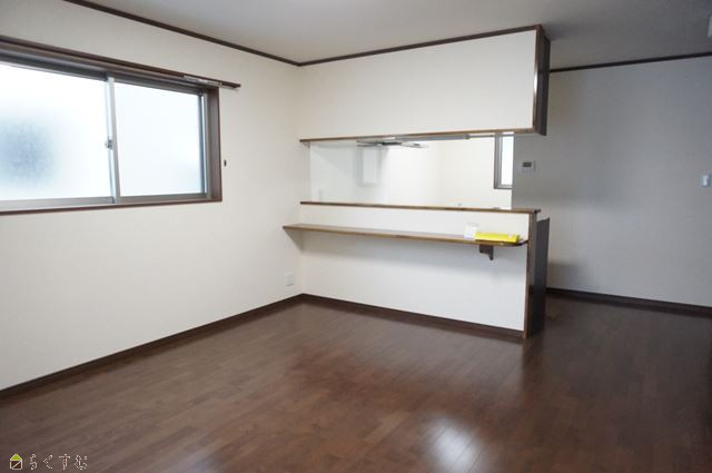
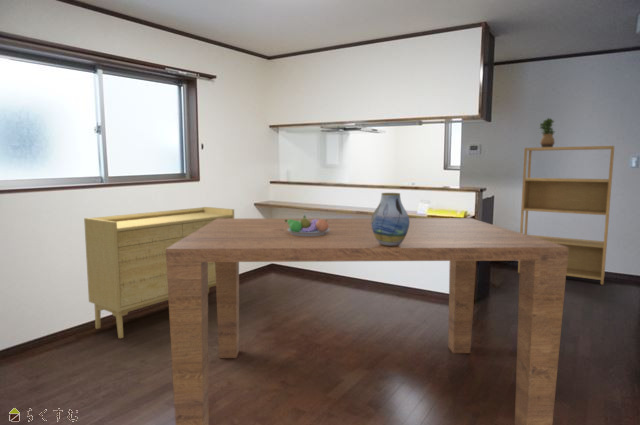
+ sideboard (166, 265)
+ fruit bowl (307, 224)
+ bookshelf (564, 212)
+ table (354, 260)
+ potted plant (546, 132)
+ vase (390, 218)
